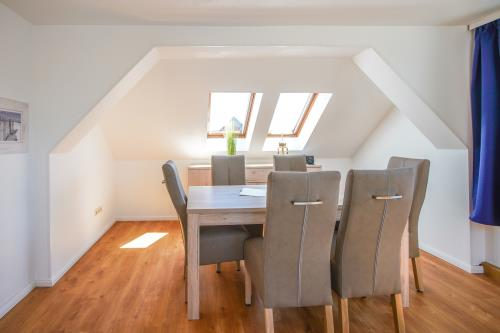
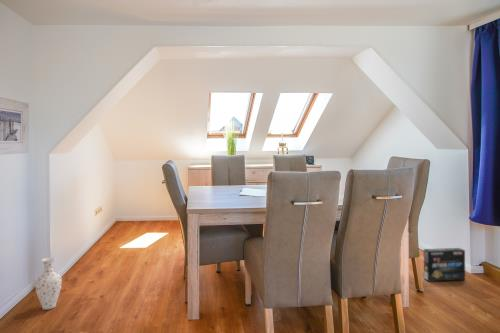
+ vase (48, 283)
+ box (444, 264)
